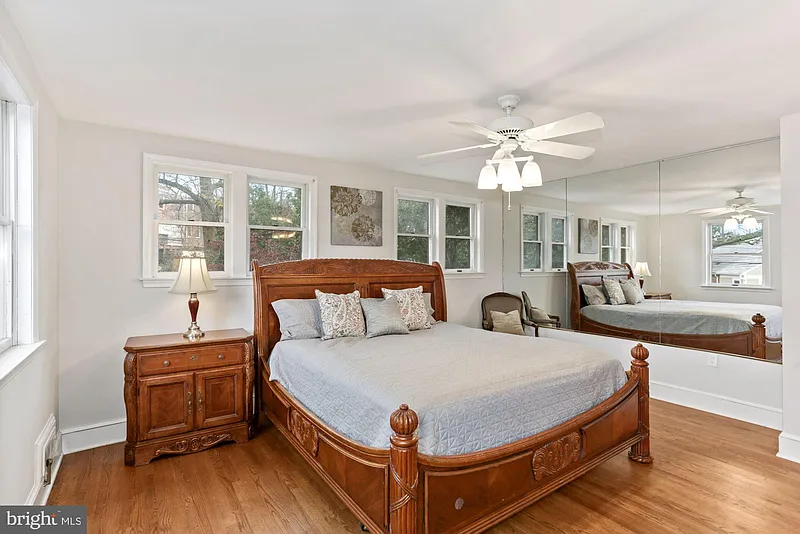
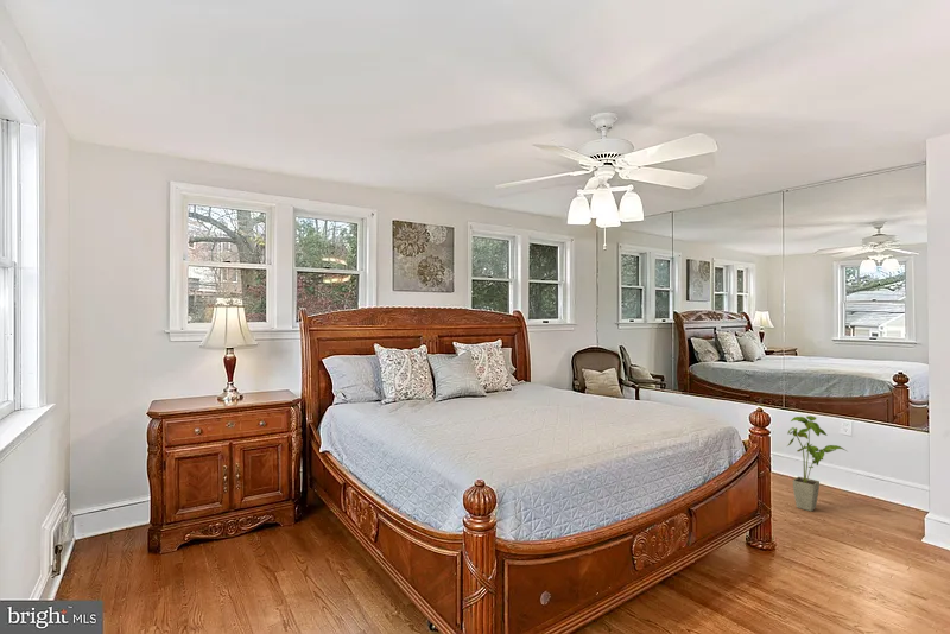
+ house plant (812, 463)
